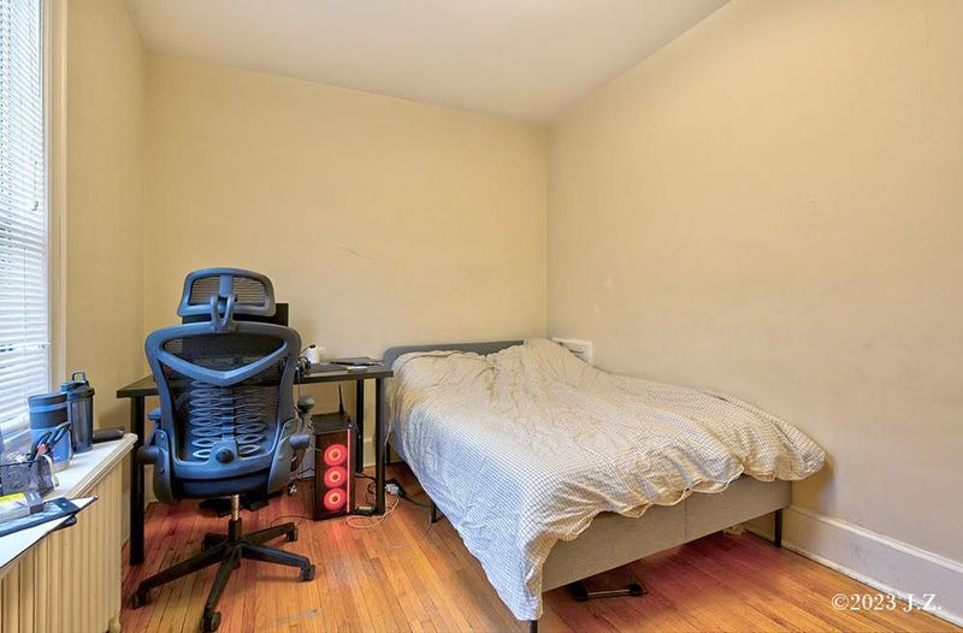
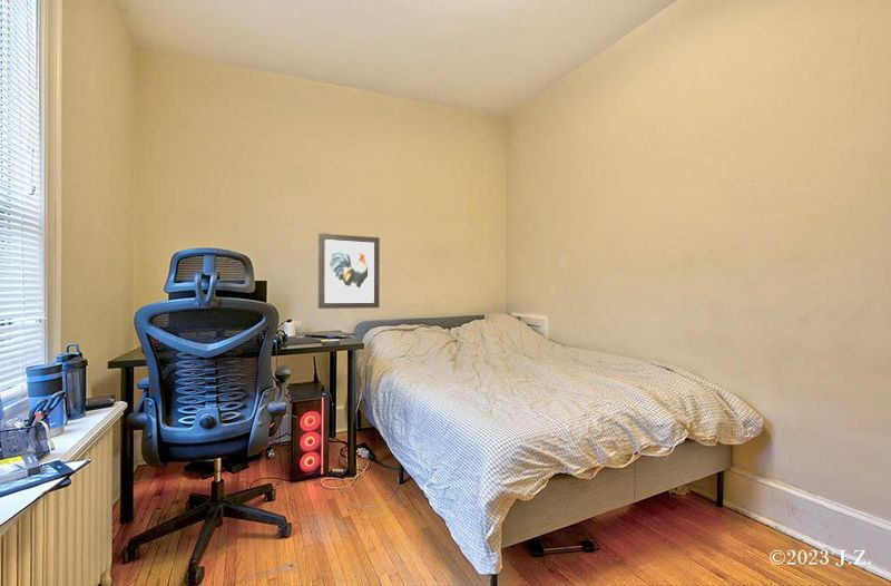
+ wall art (350, 272)
